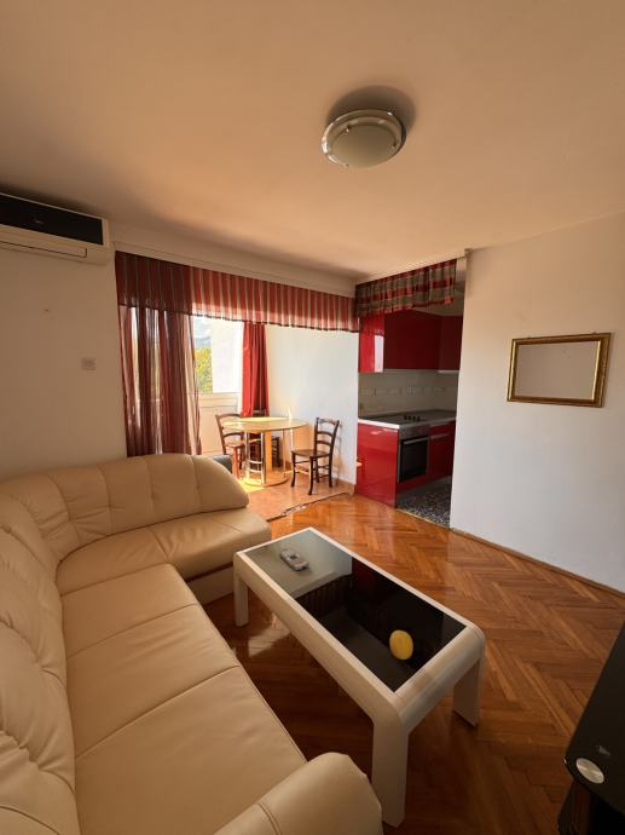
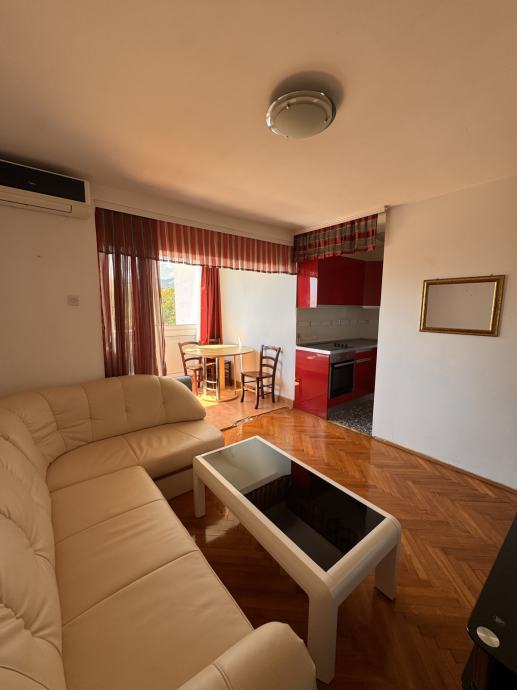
- remote control (293, 558)
- fruit (400, 644)
